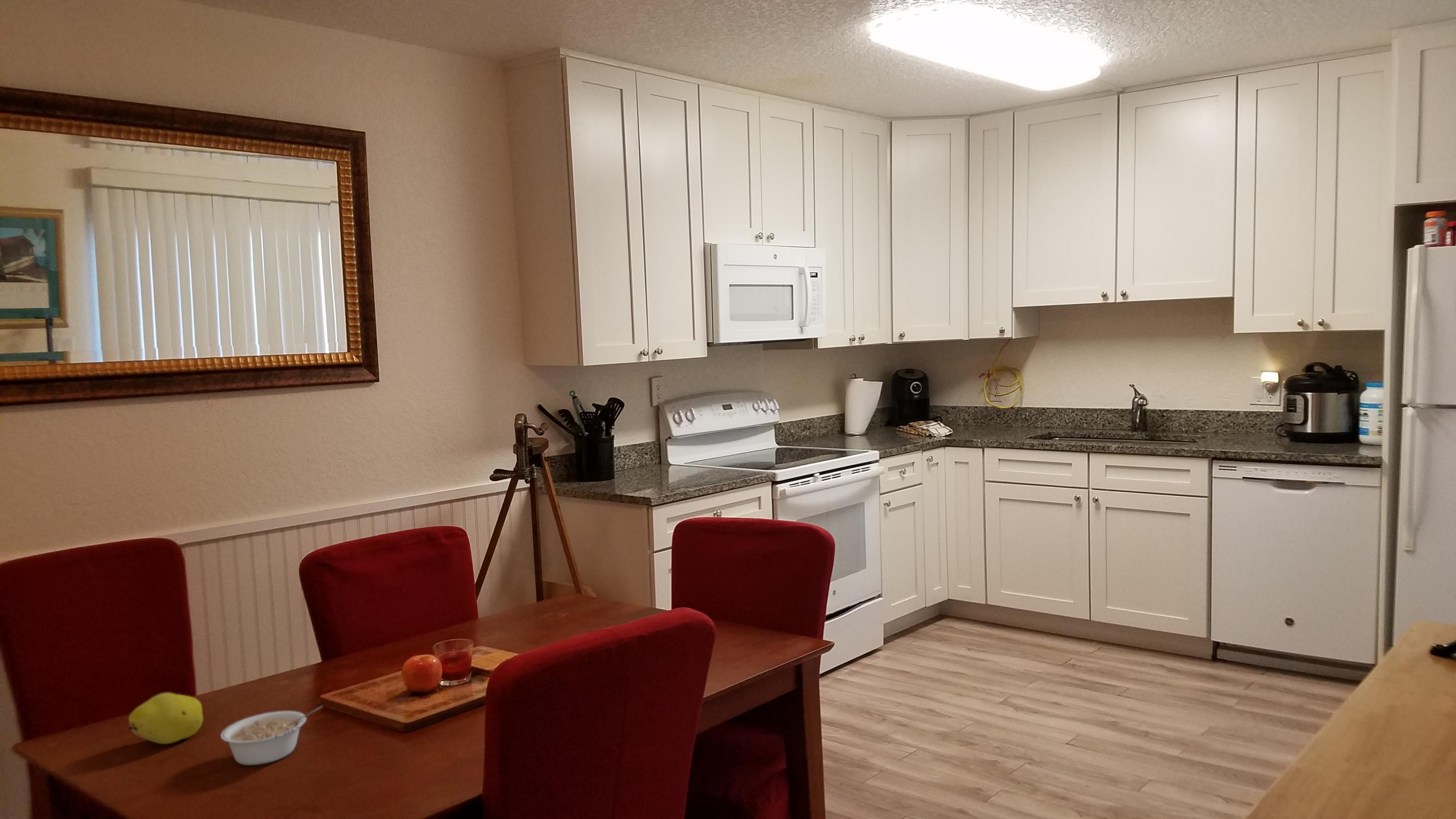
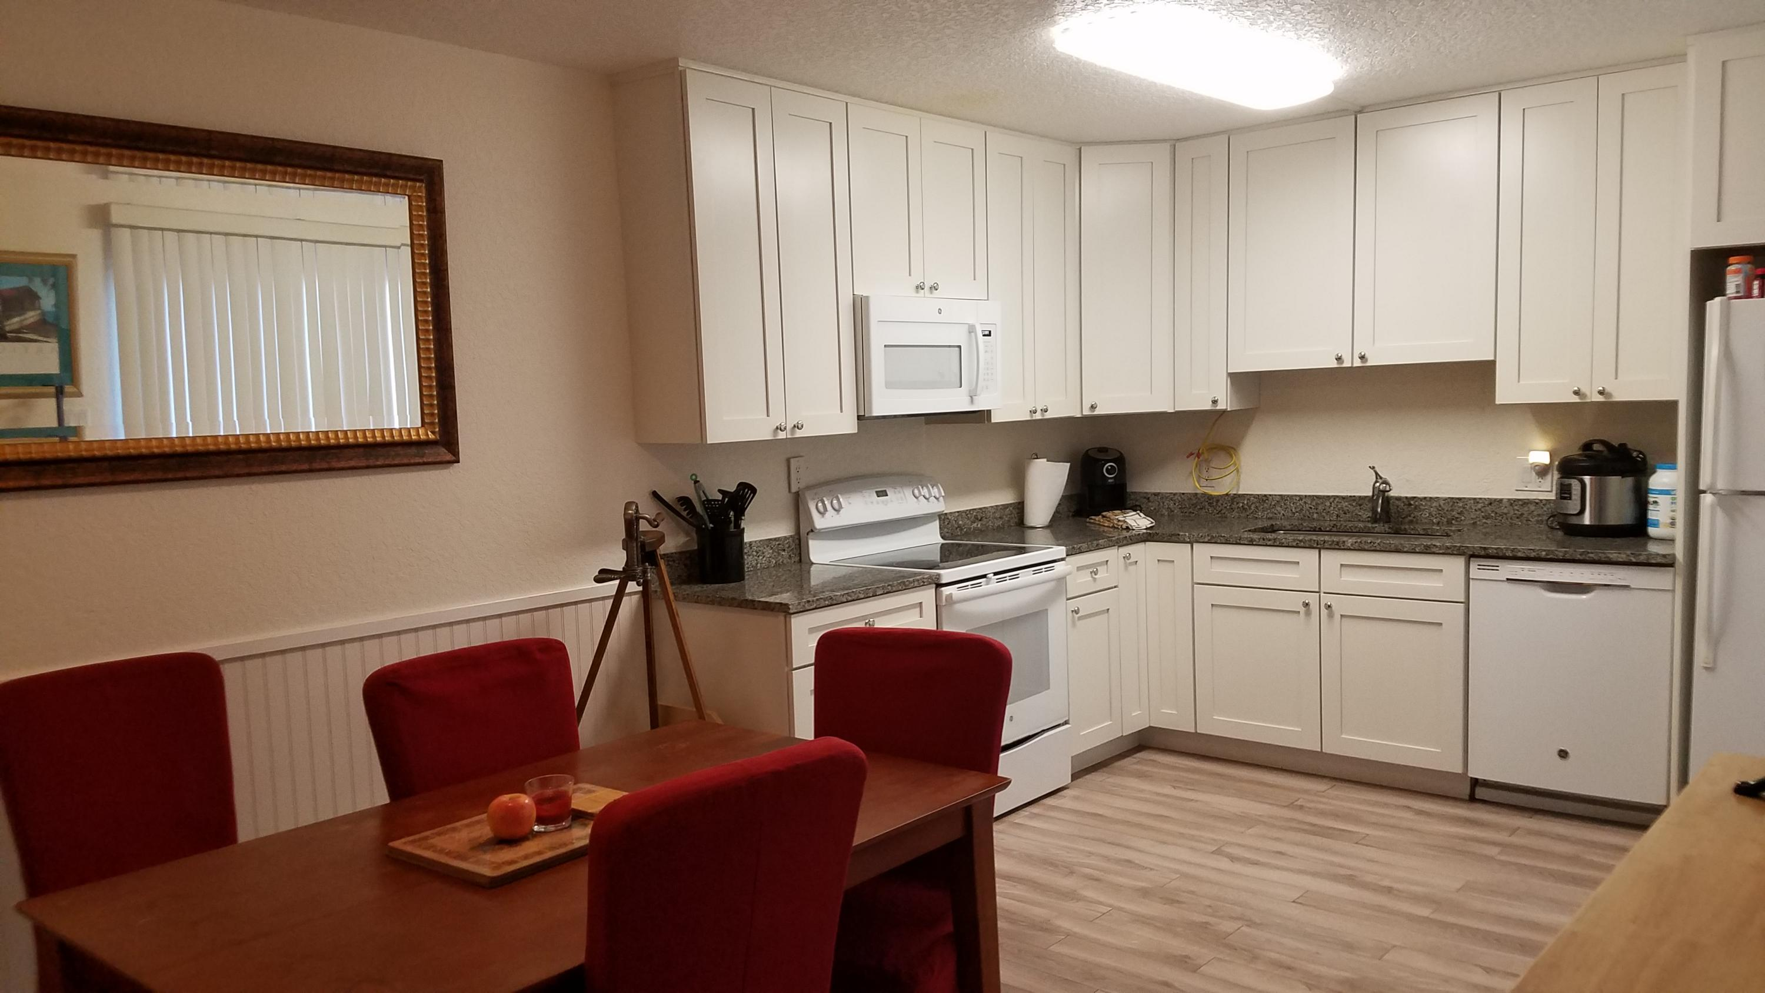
- legume (267, 735)
- fruit (164, 718)
